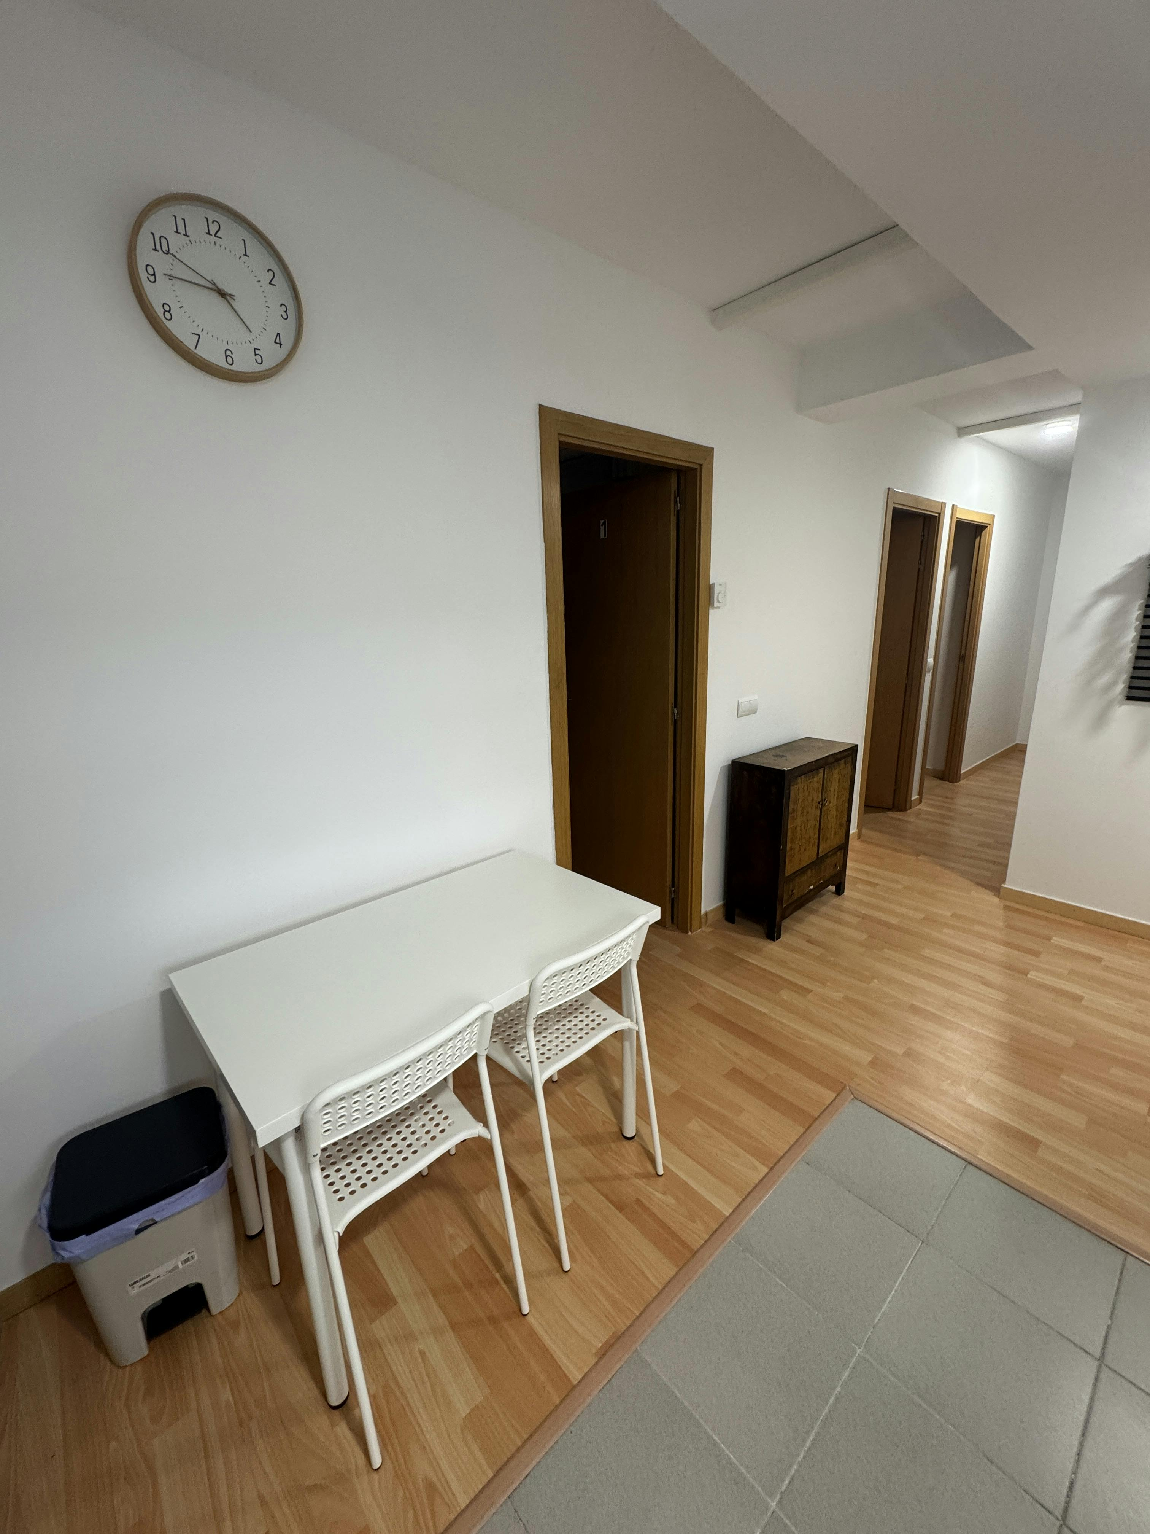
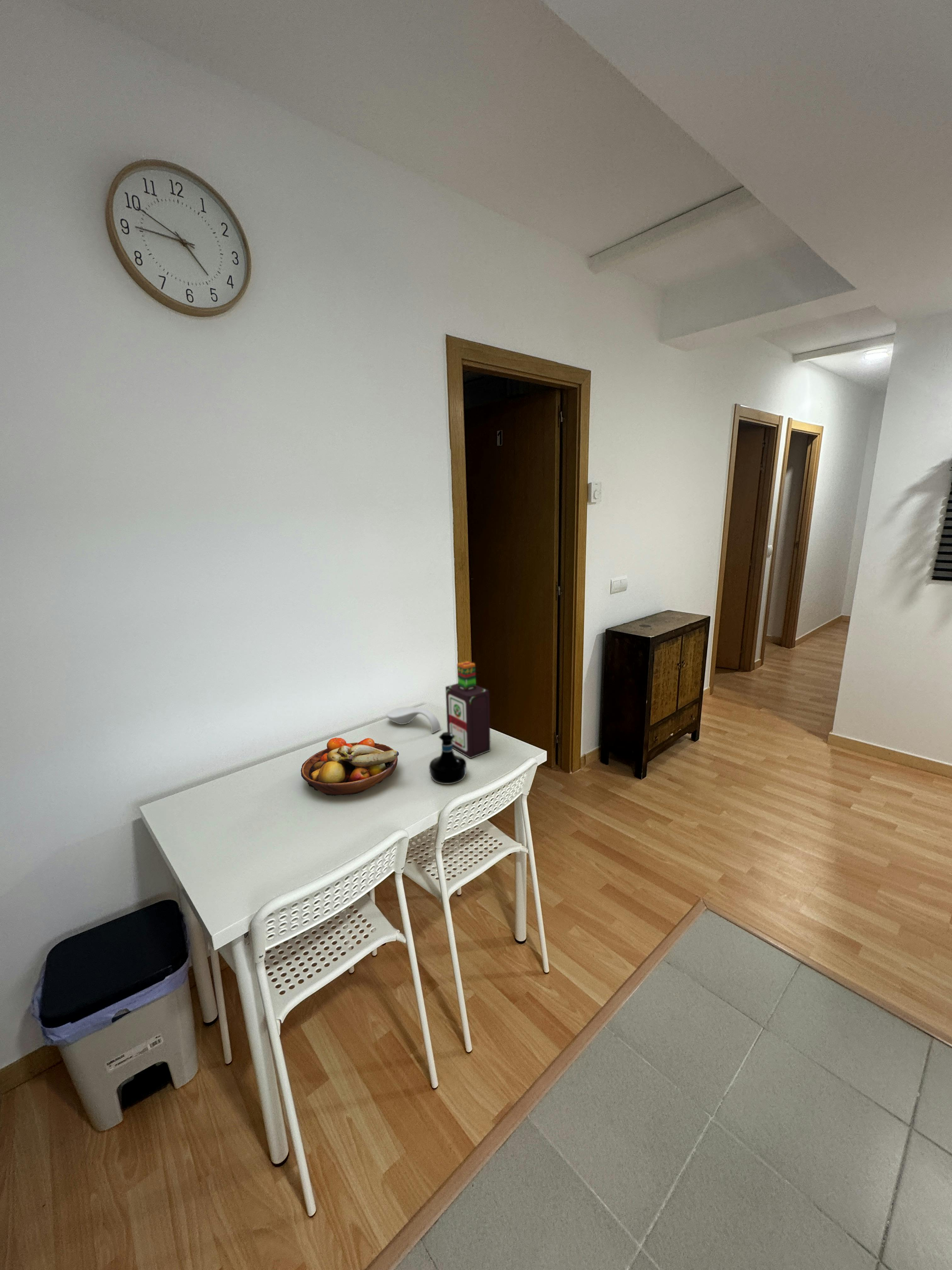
+ spoon rest (413, 716)
+ tequila bottle (447, 755)
+ bottle (468, 707)
+ fruit bowl (351, 758)
